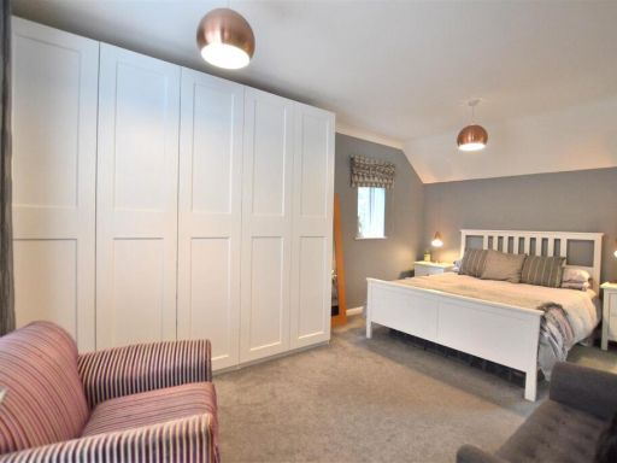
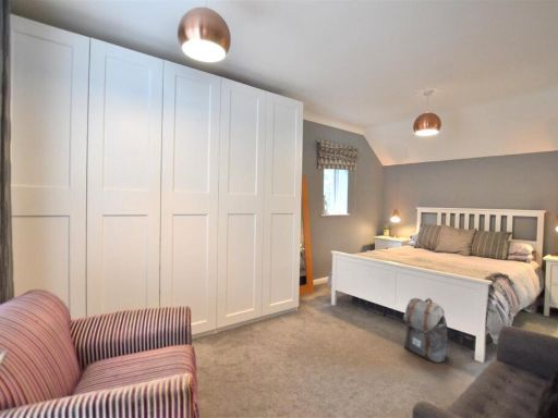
+ backpack (425, 324)
